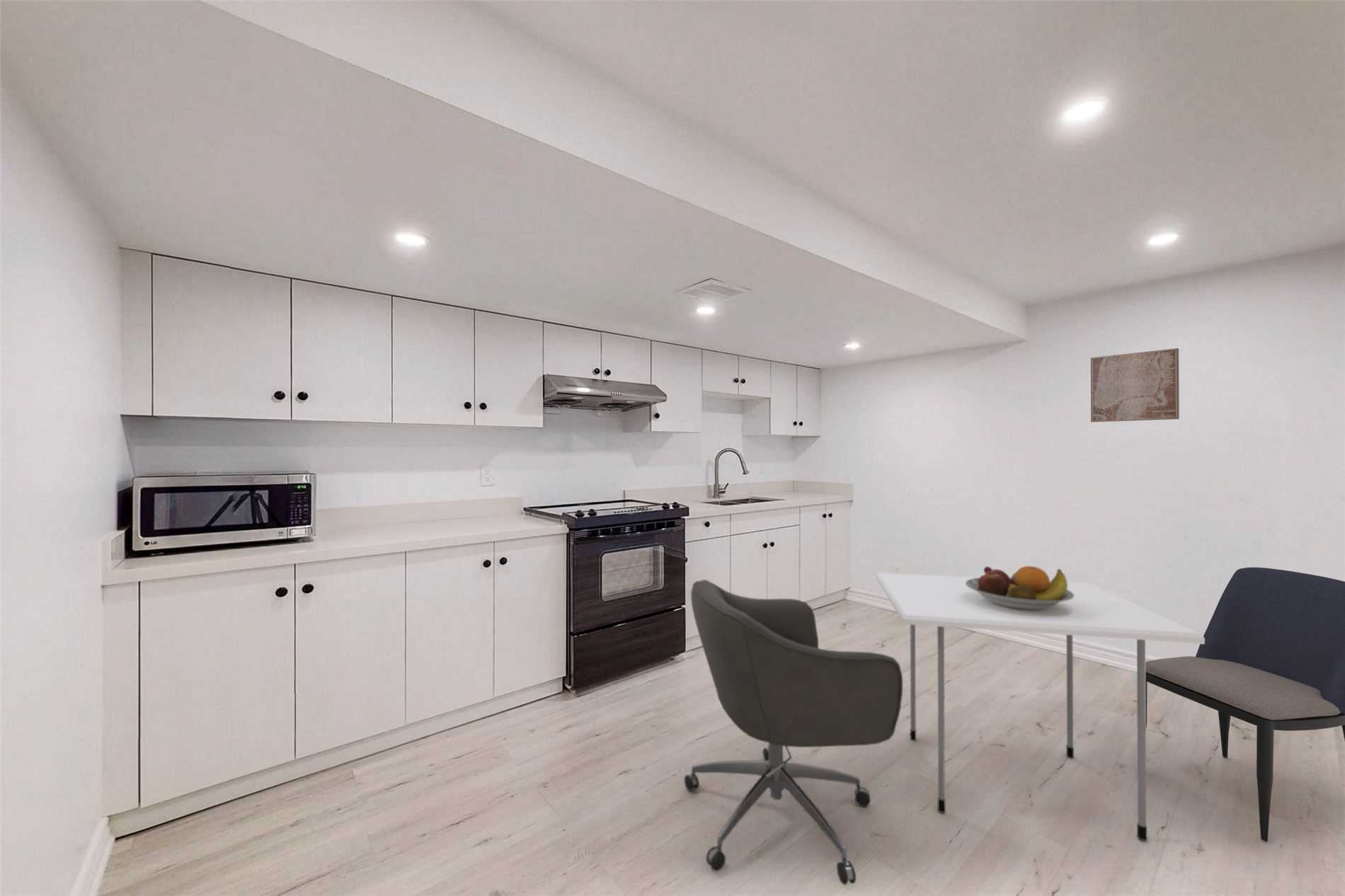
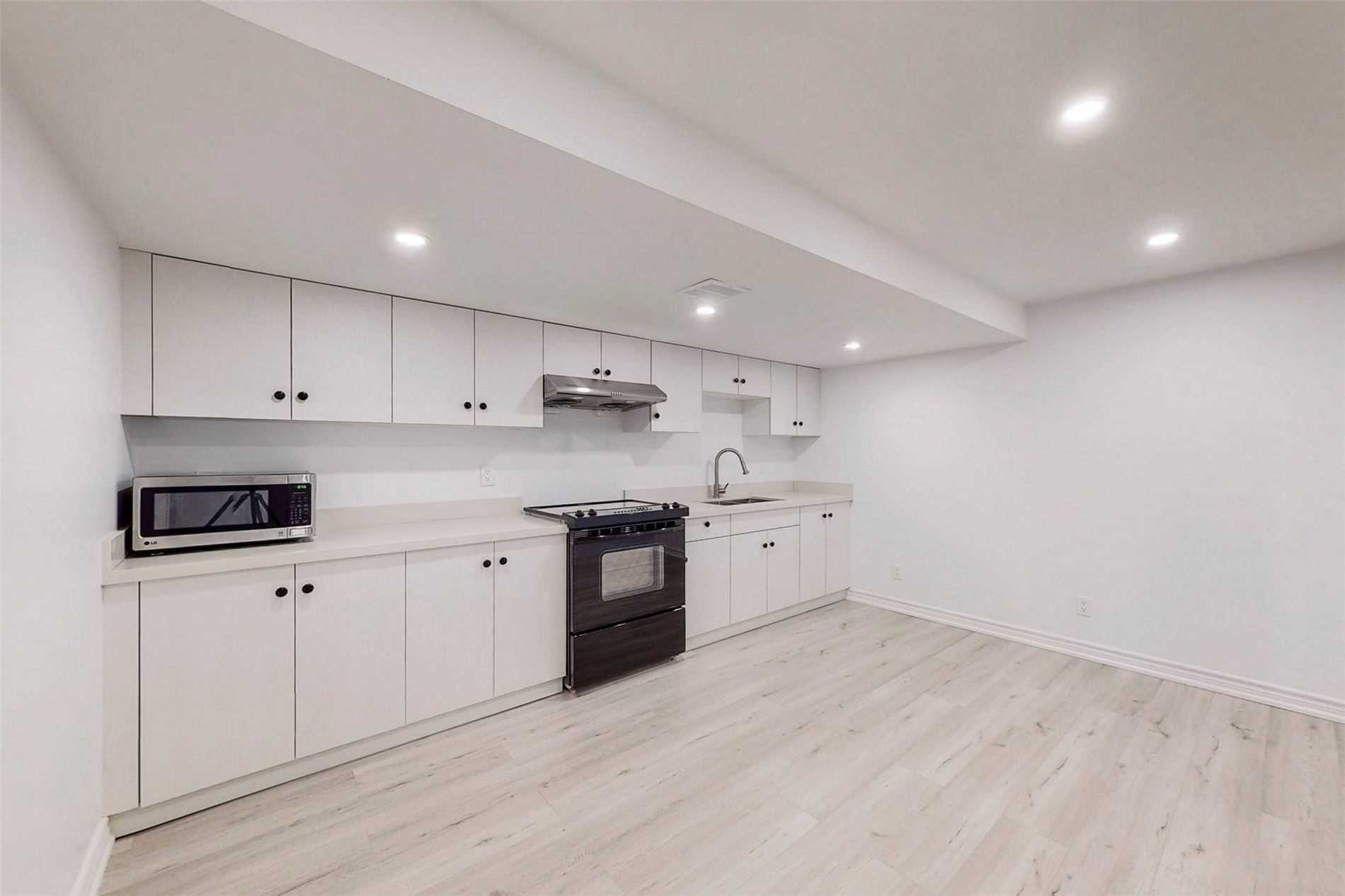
- fruit bowl (1017, 583)
- wall art (1133, 386)
- chair (1251, 684)
- dining table (1009, 631)
- chair (784, 701)
